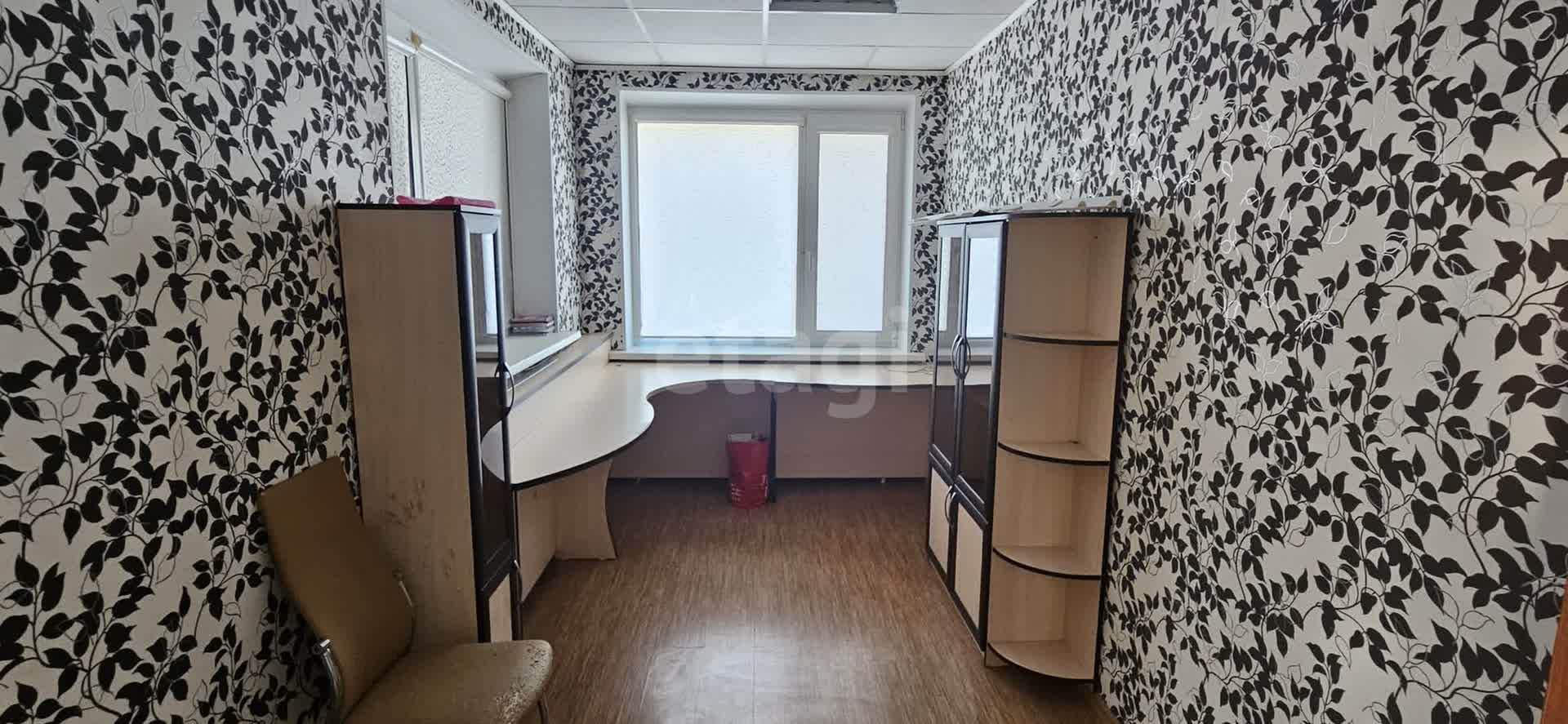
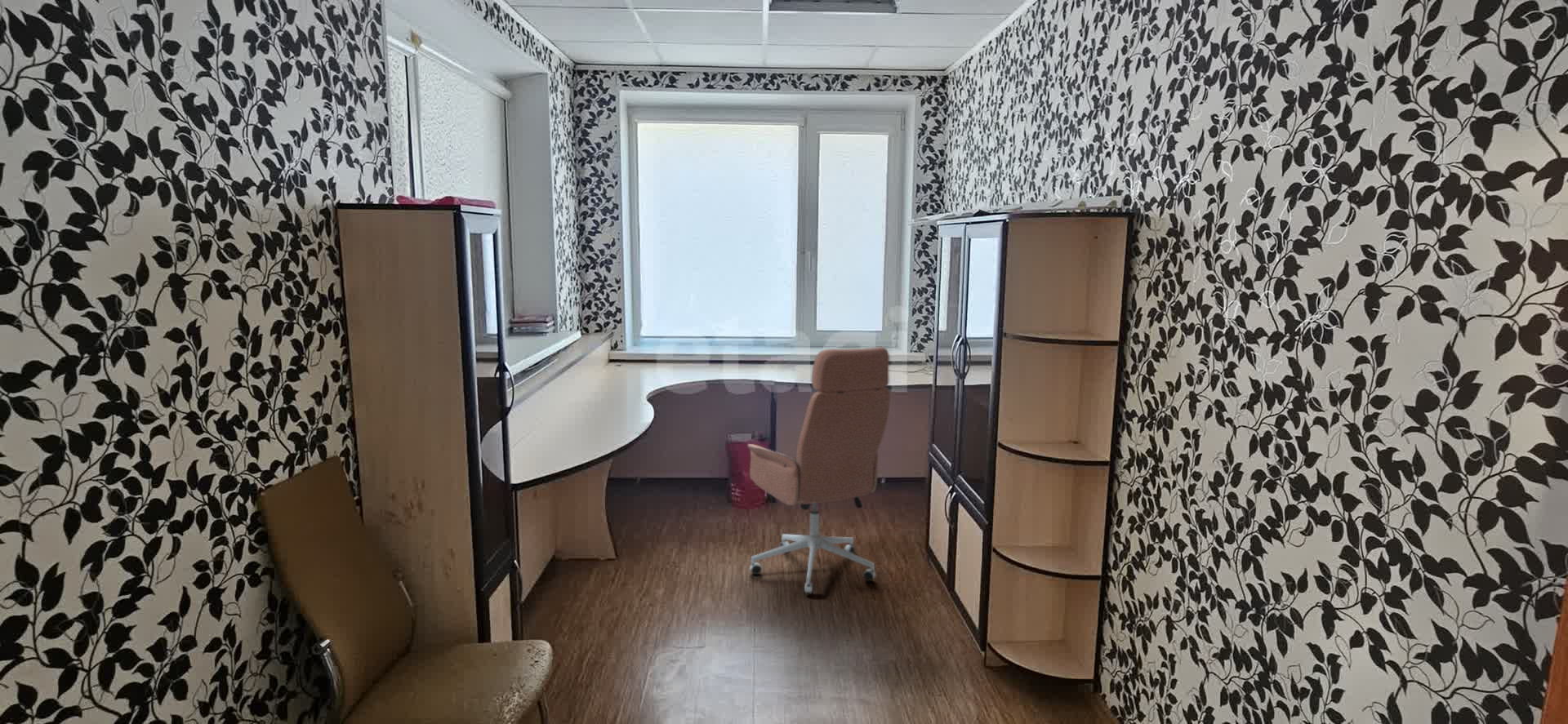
+ office chair (819, 459)
